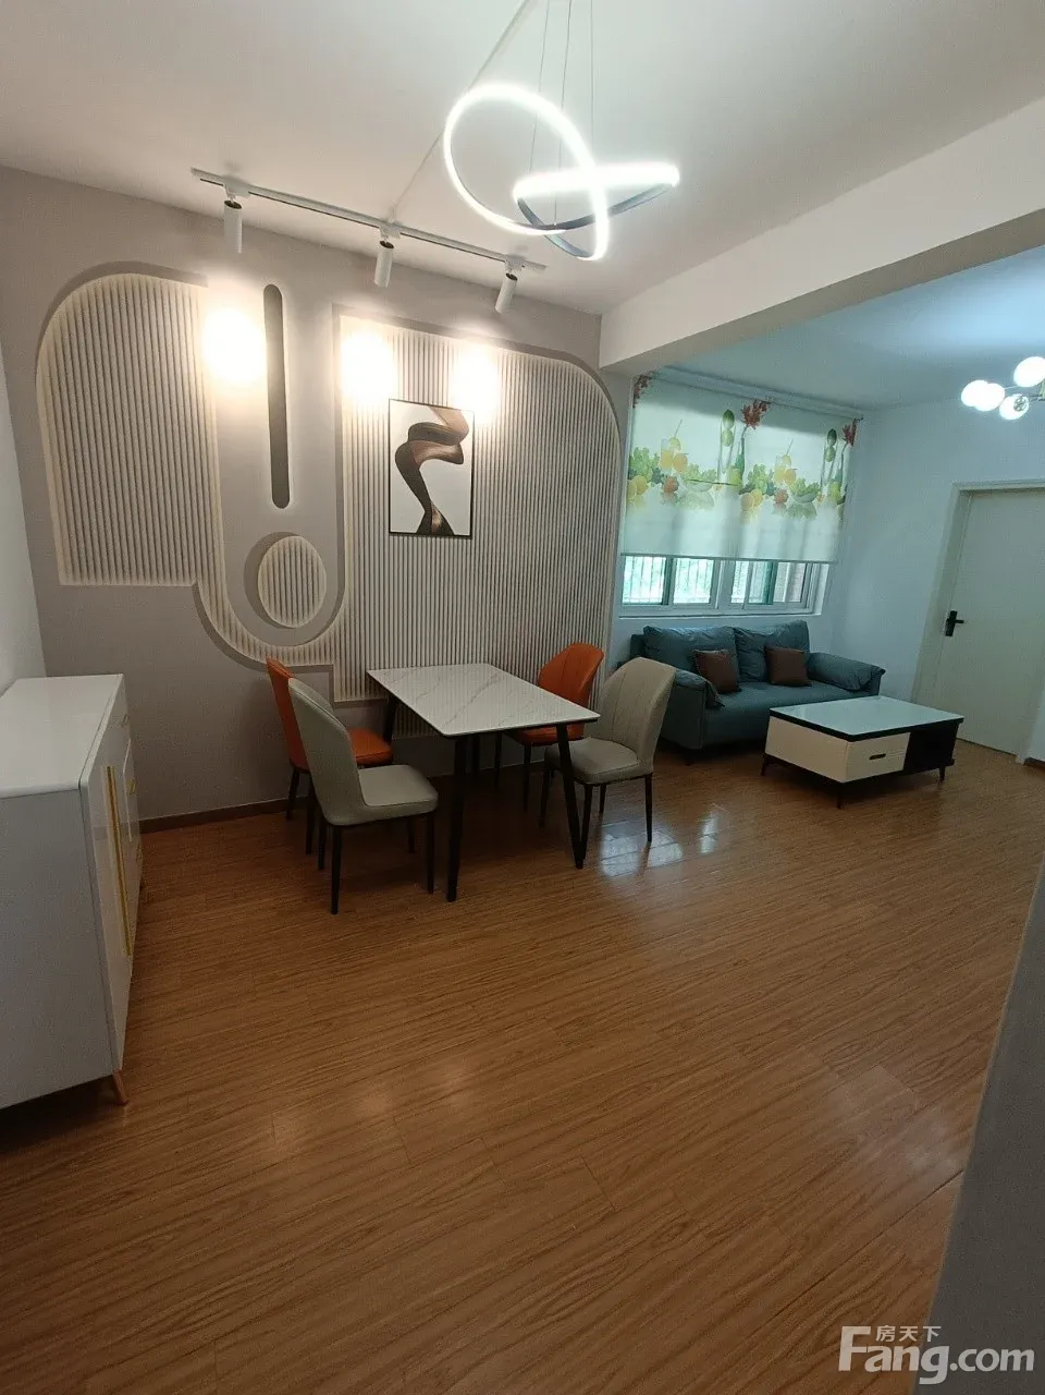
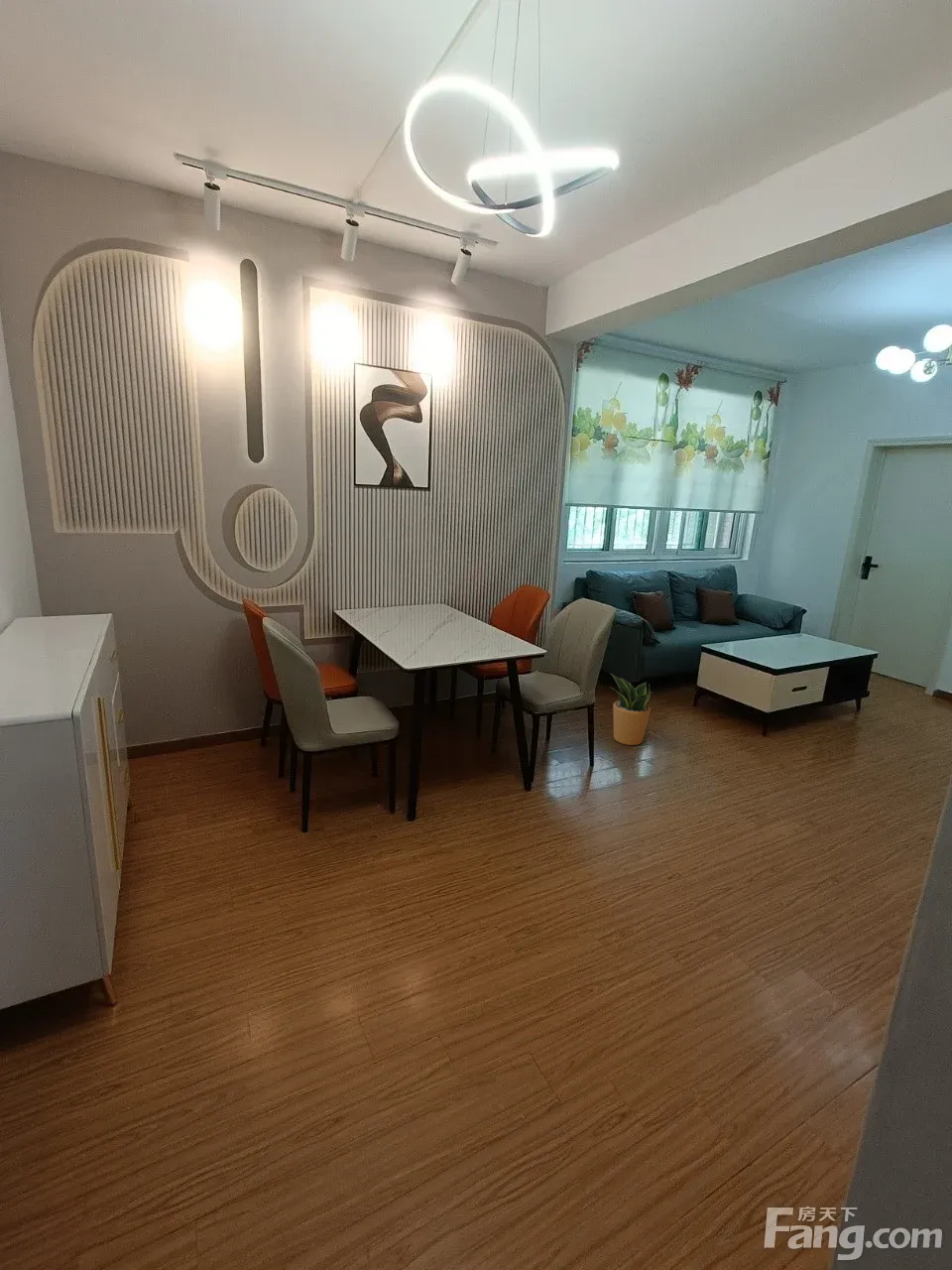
+ potted plant (629, 711)
